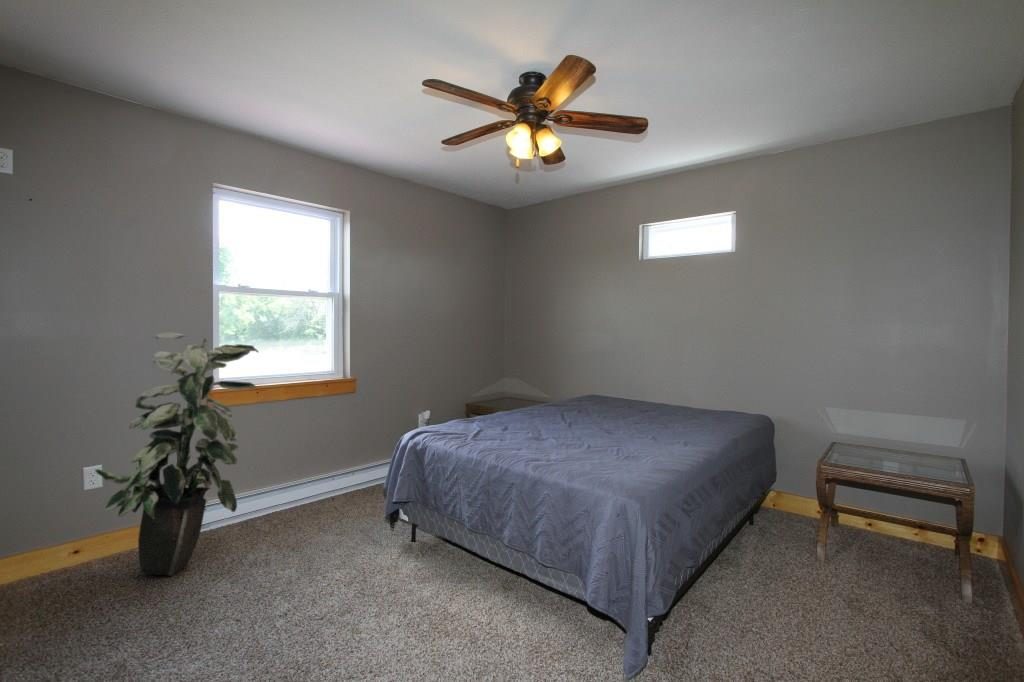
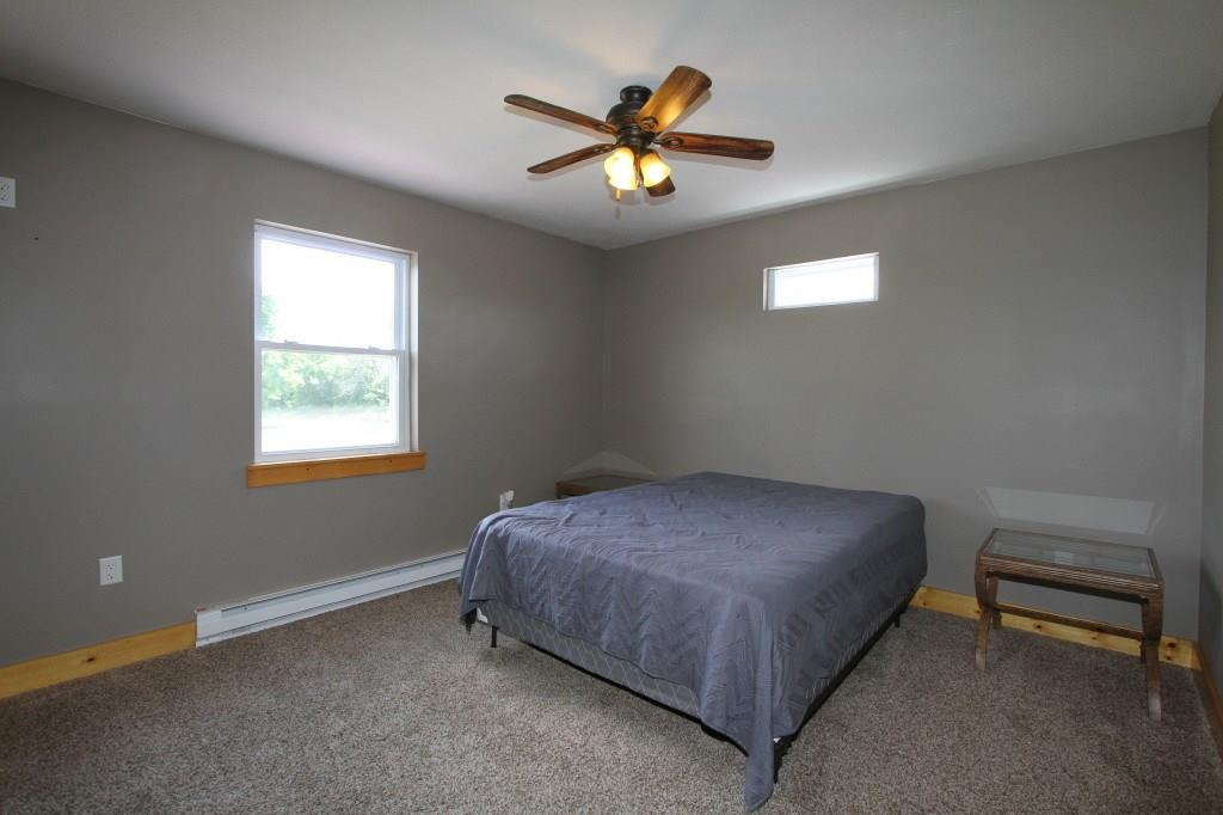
- indoor plant (183, 449)
